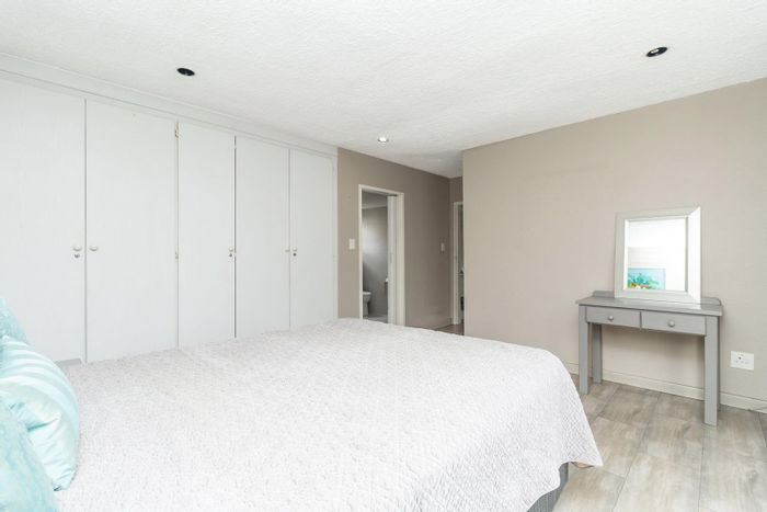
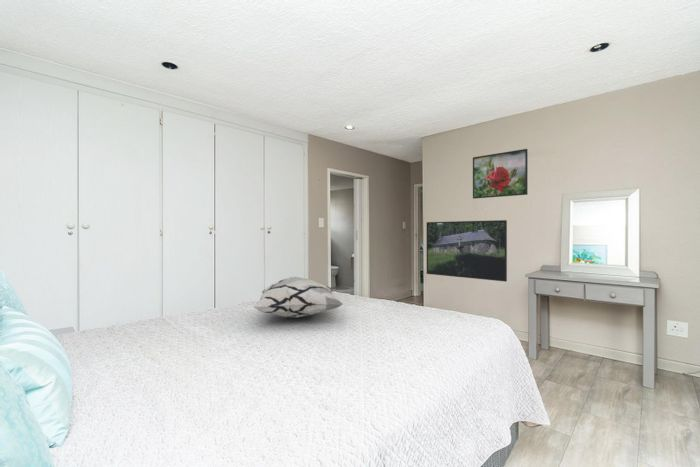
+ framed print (463, 249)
+ decorative pillow (298, 297)
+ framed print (498, 175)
